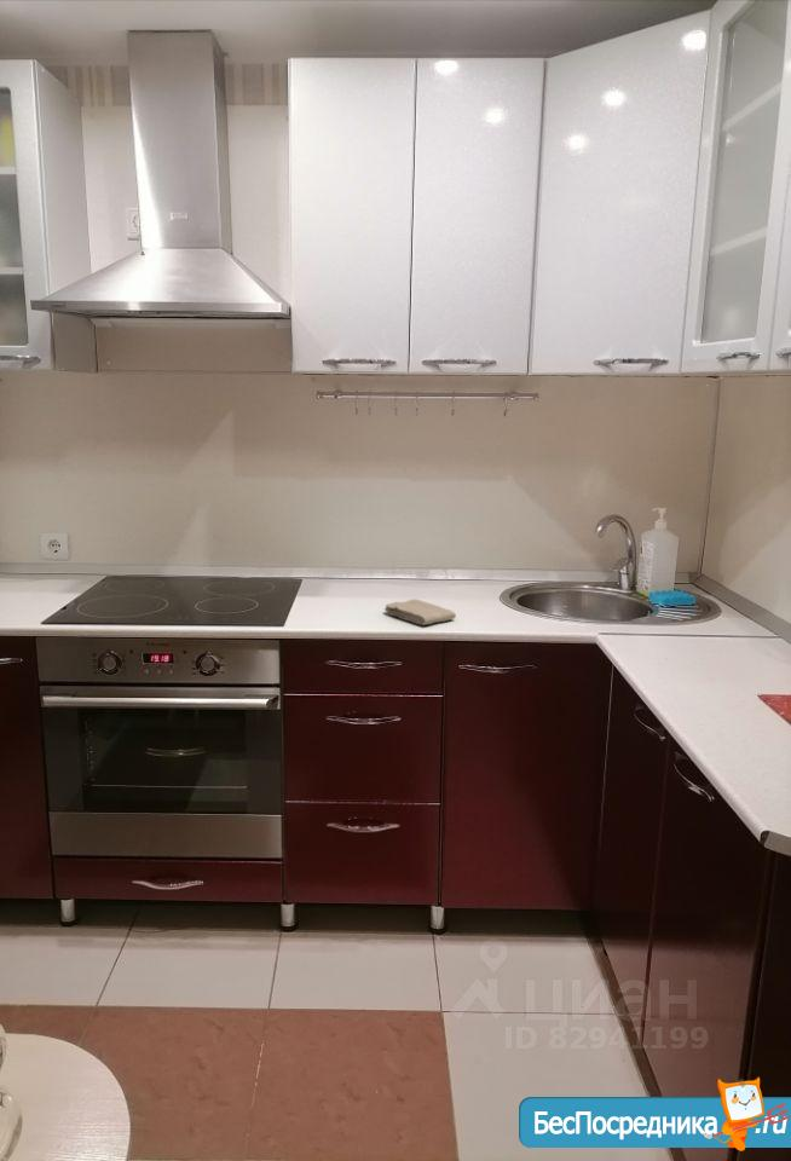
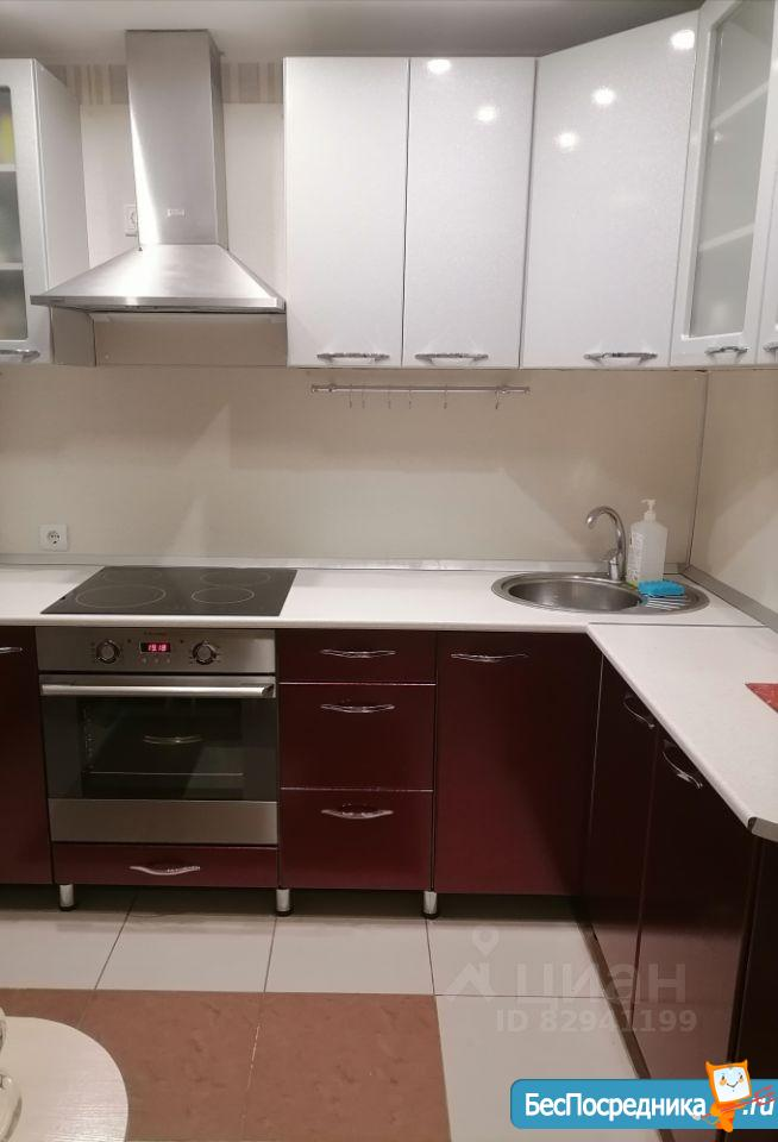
- washcloth (418, 611)
